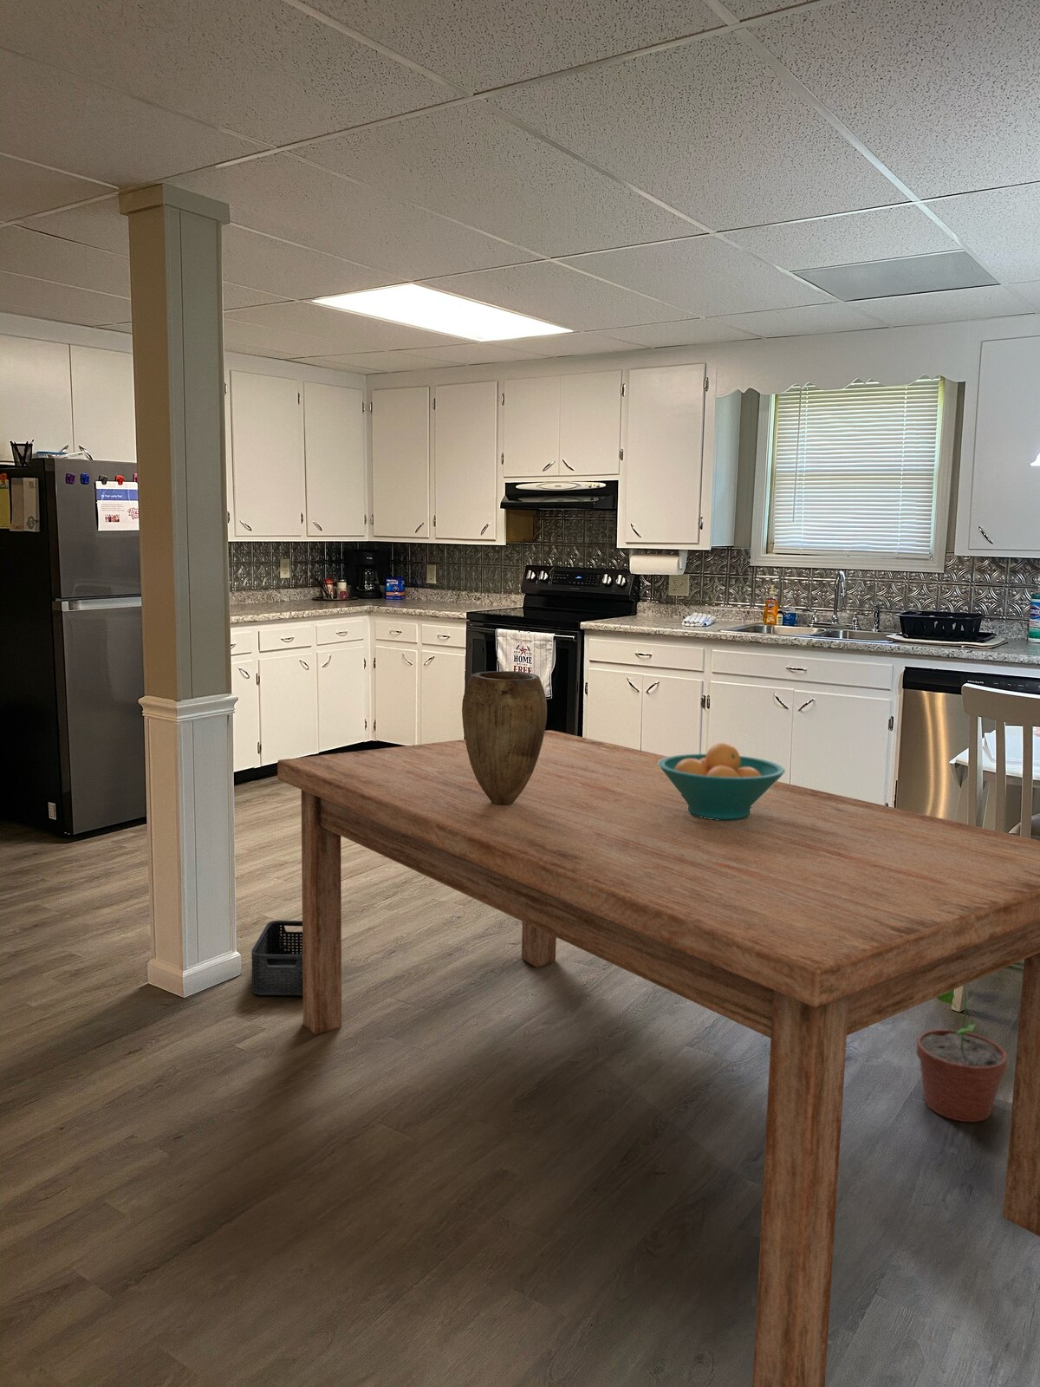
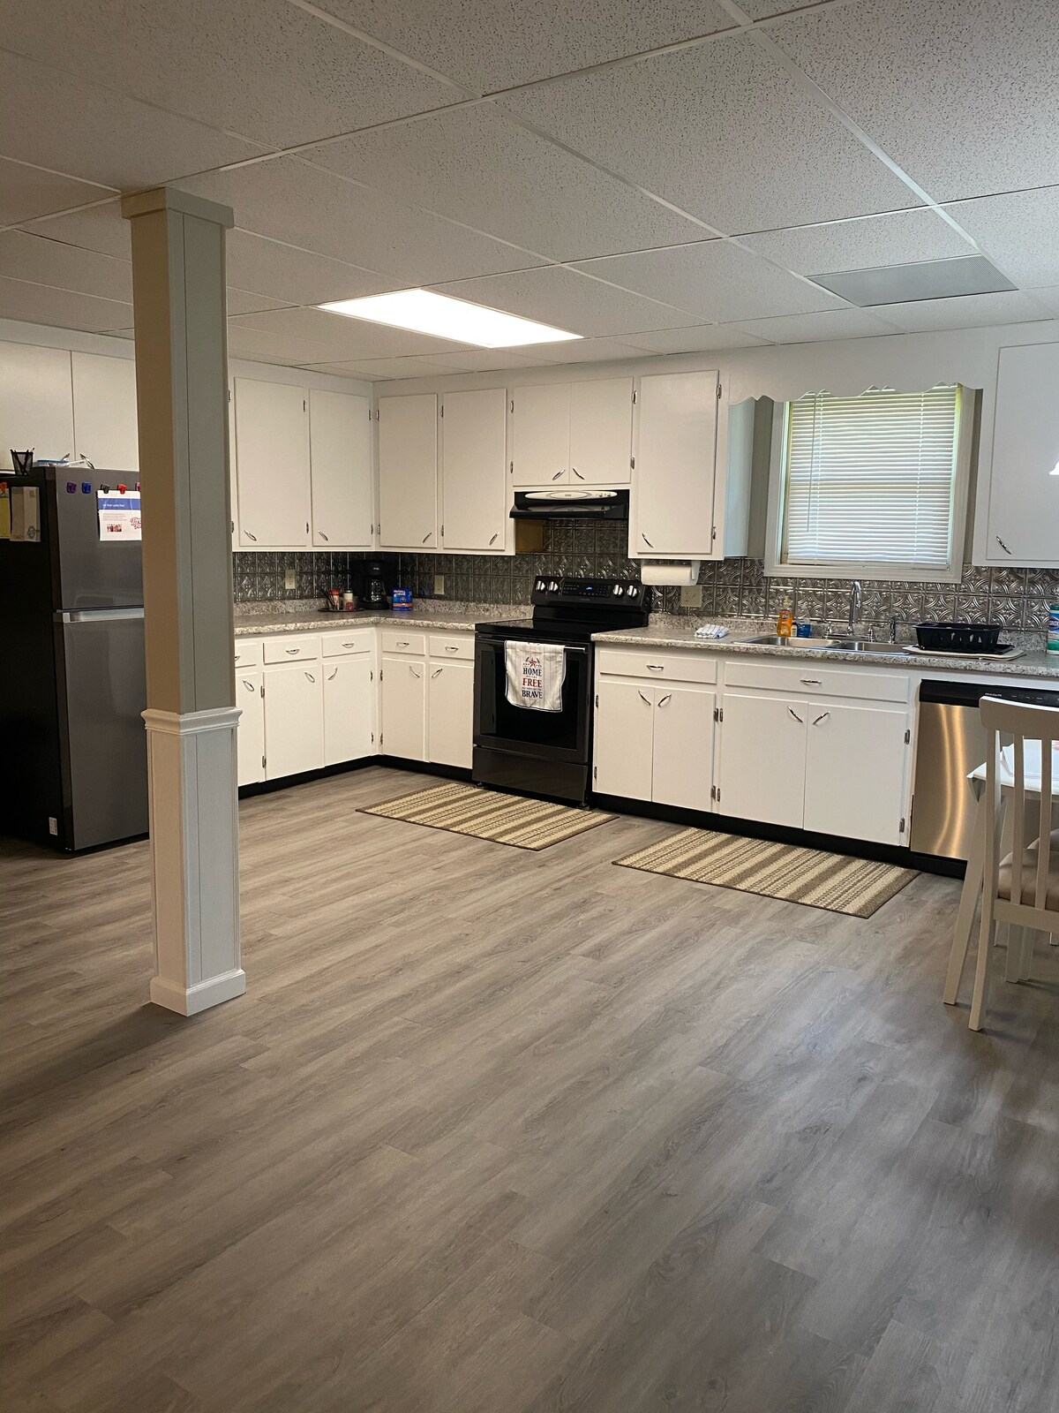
- fruit bowl (720, 778)
- dining table (625, 957)
- potted plant (962, 1039)
- storage bin (291, 957)
- vase (504, 738)
